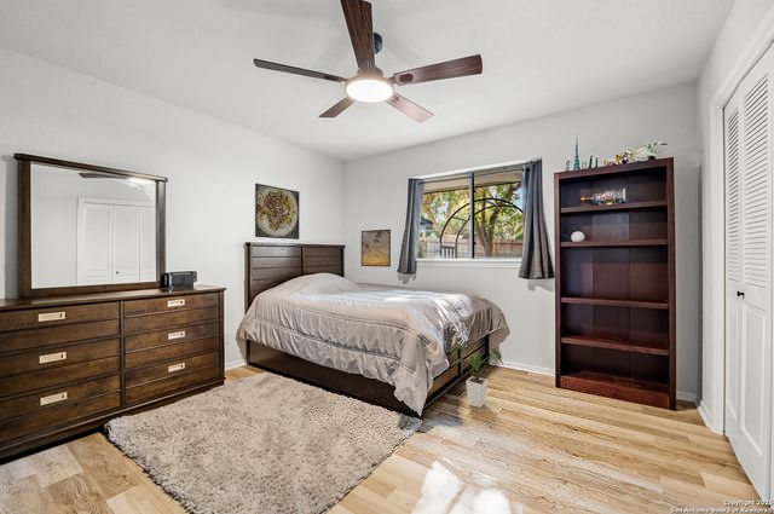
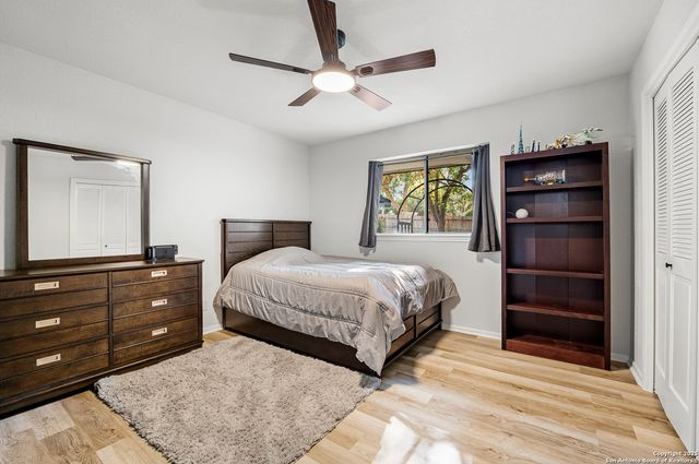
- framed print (375, 248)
- house plant (478, 372)
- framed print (278, 213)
